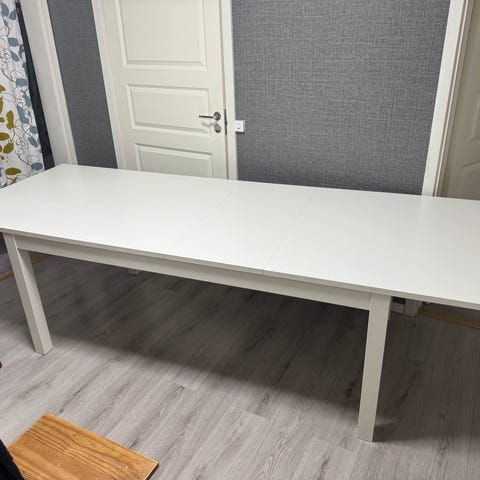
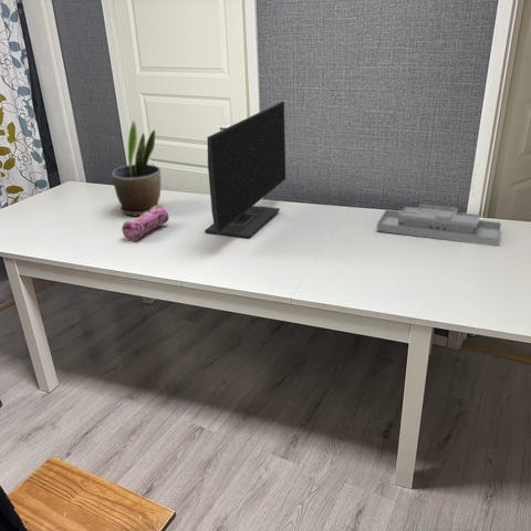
+ monitor (240, 171)
+ desk organizer (438, 220)
+ potted plant (135, 168)
+ pencil case (146, 222)
